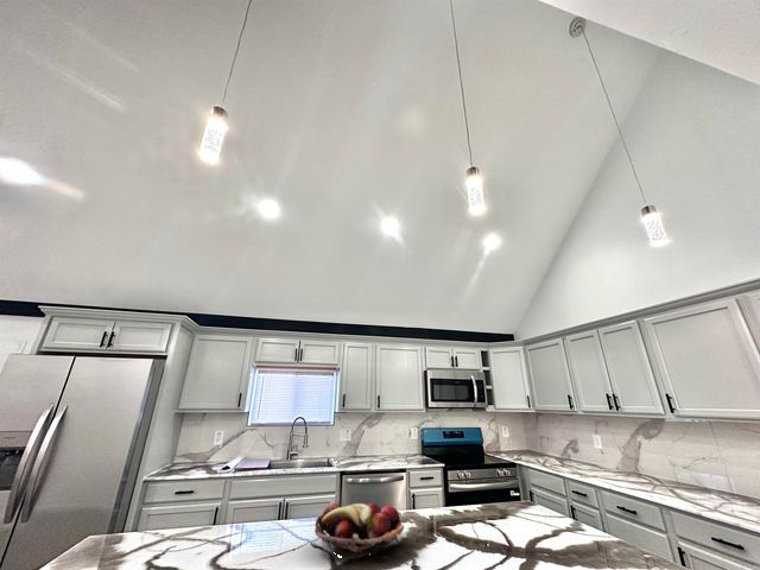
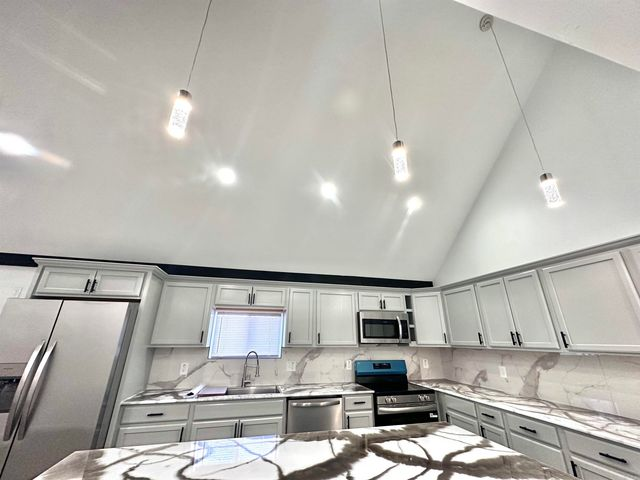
- fruit basket (360, 522)
